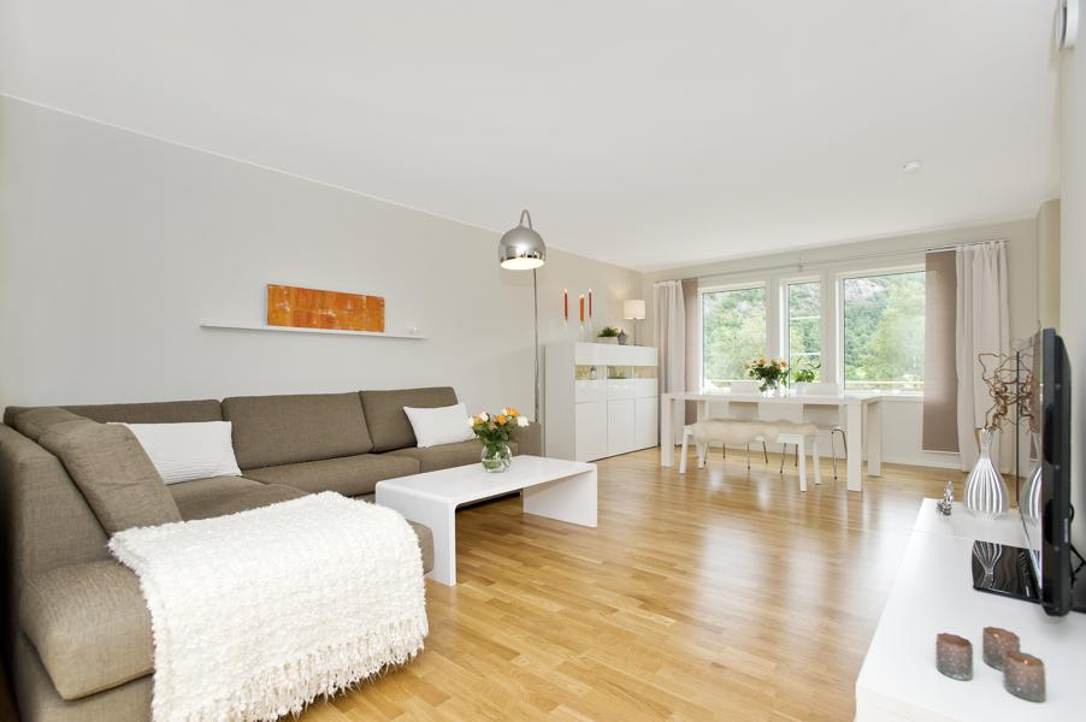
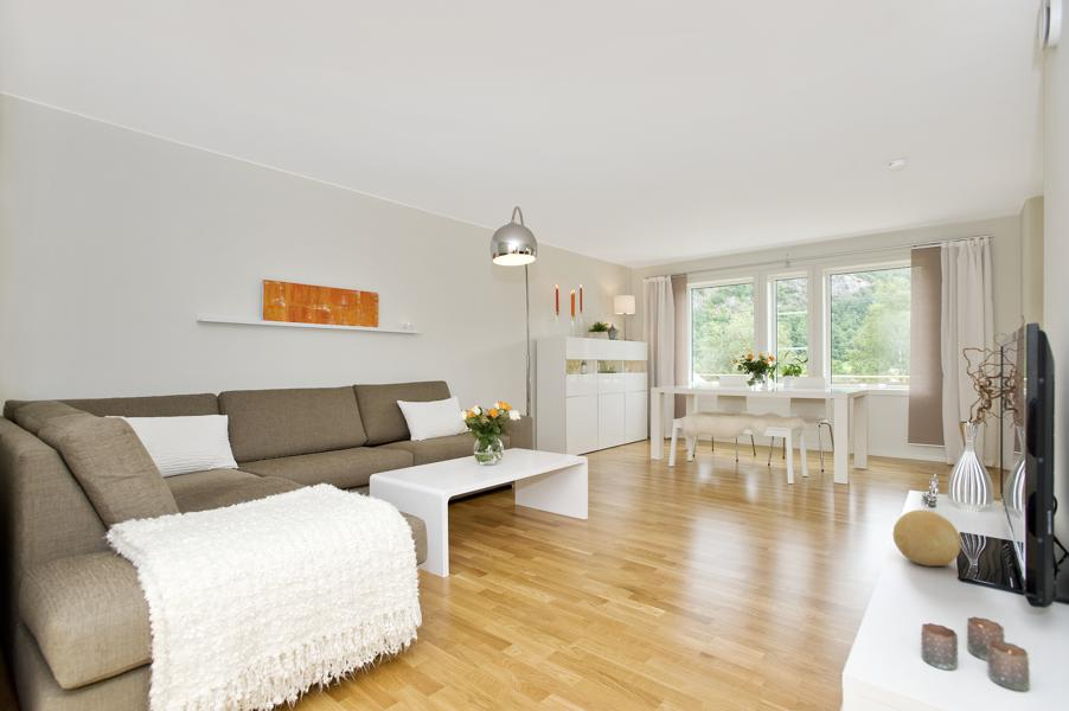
+ decorative ball (926, 536)
